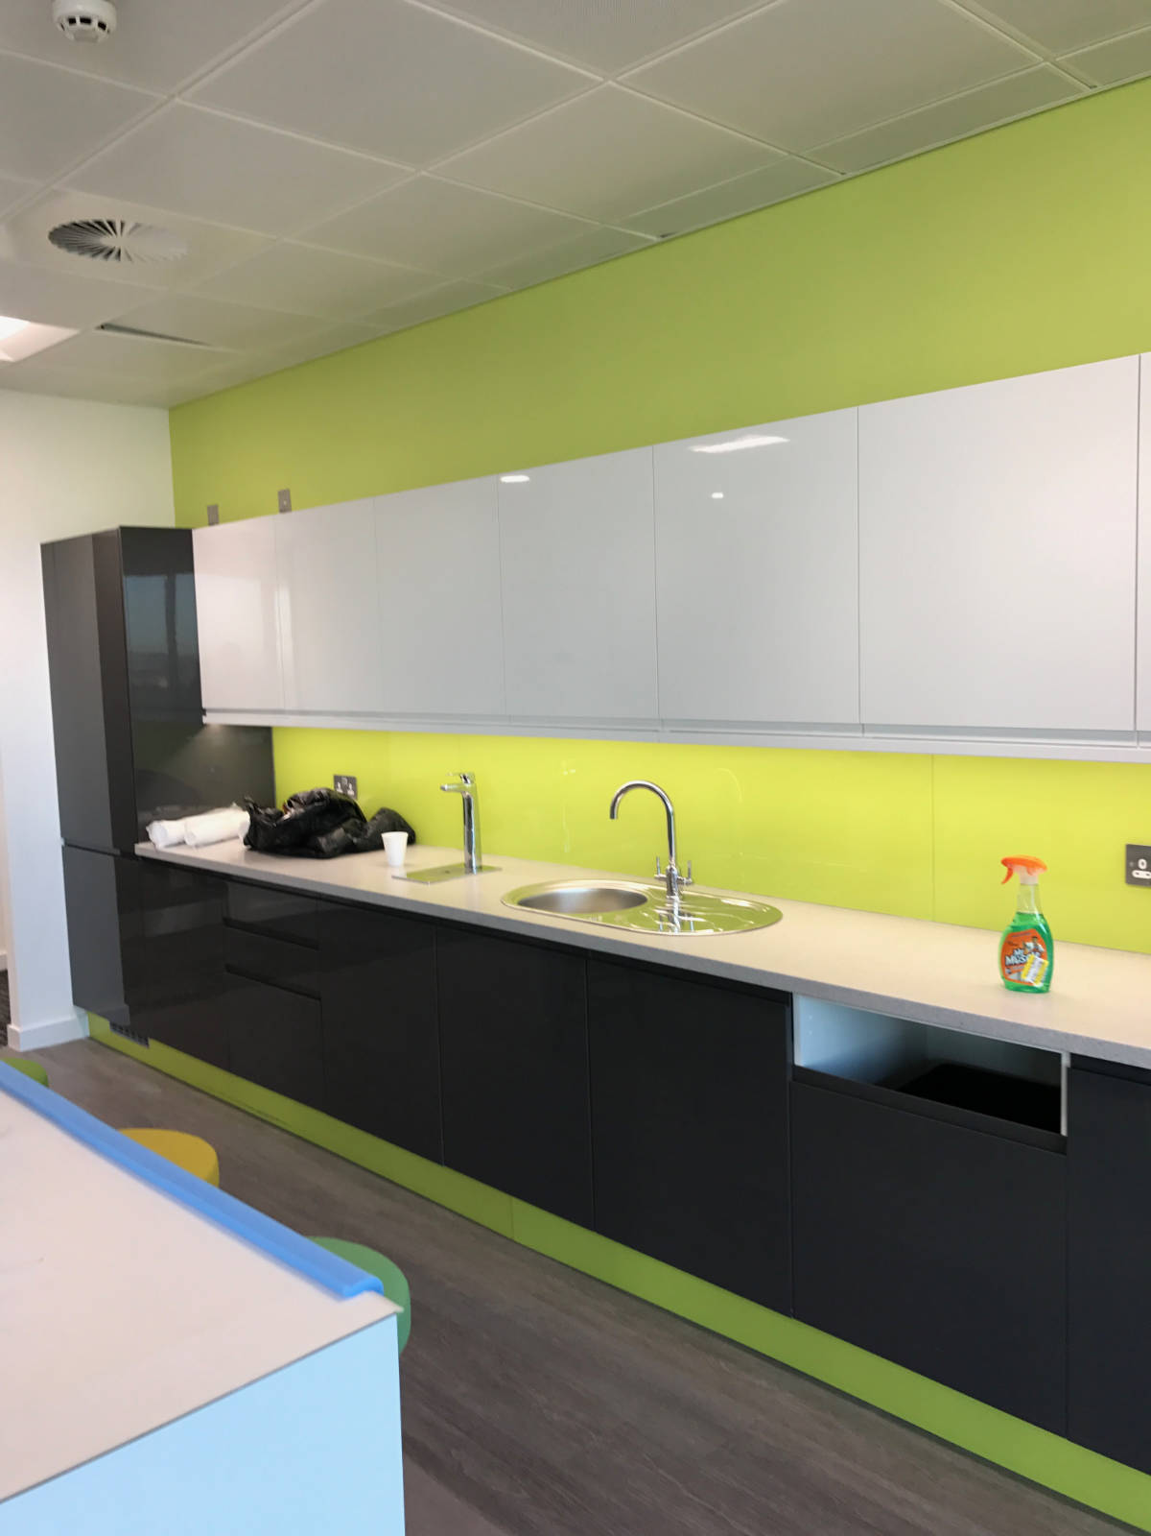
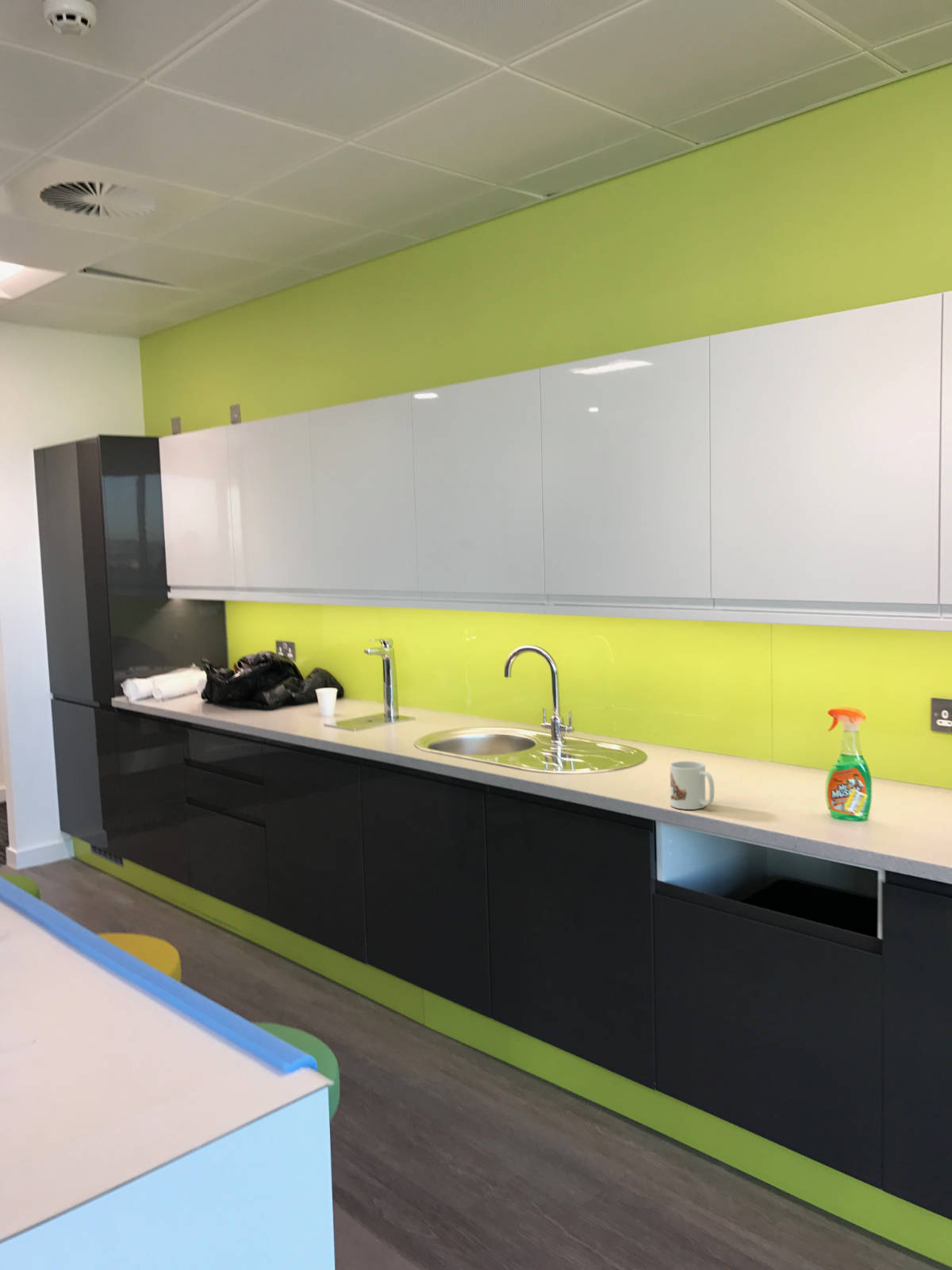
+ mug (693, 786)
